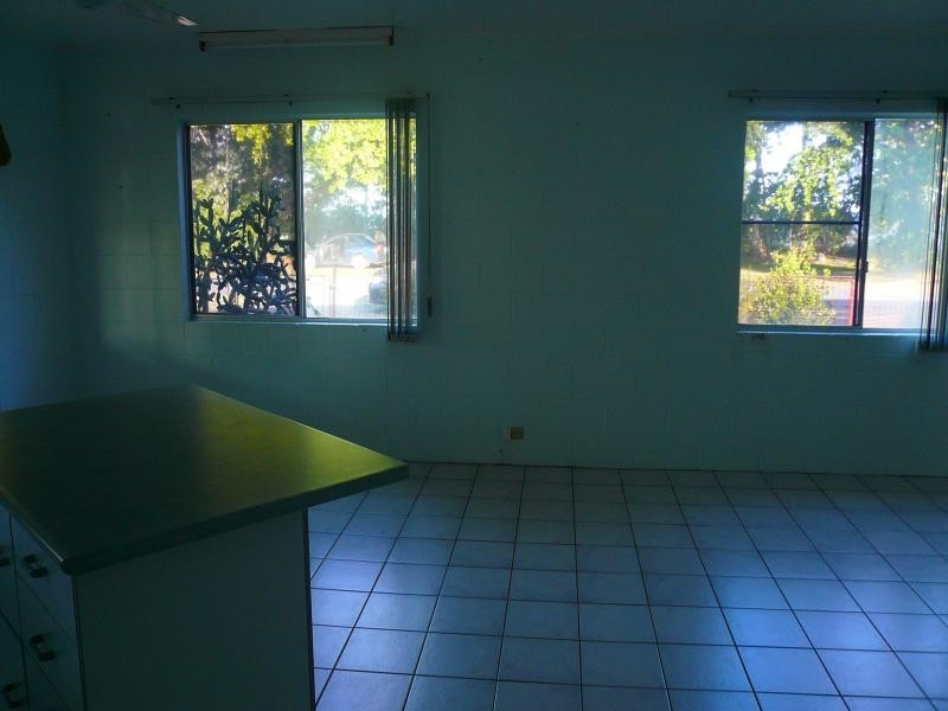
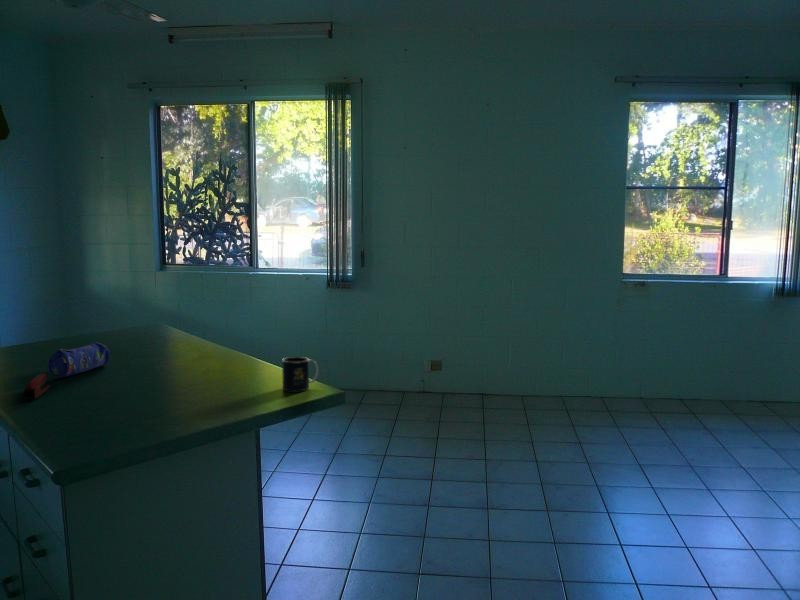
+ stapler (36, 385)
+ mug (301, 373)
+ pencil case (79, 358)
